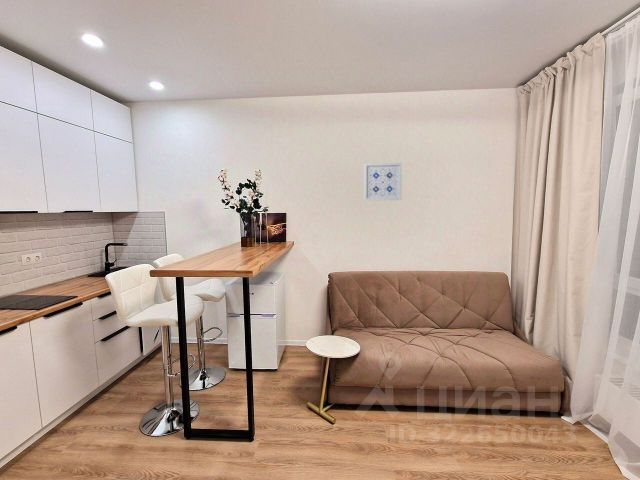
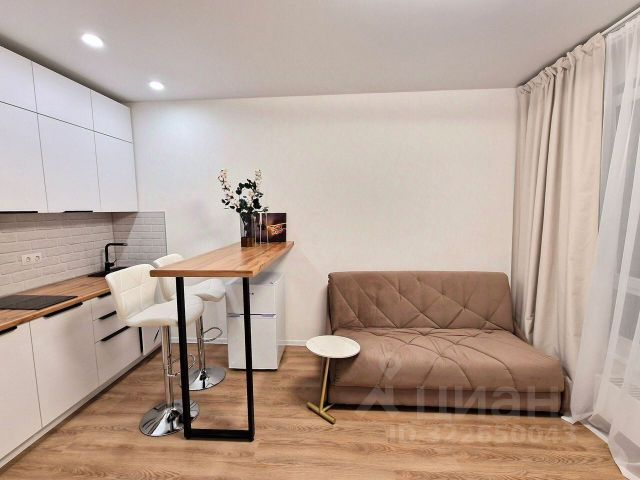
- wall art (382, 182)
